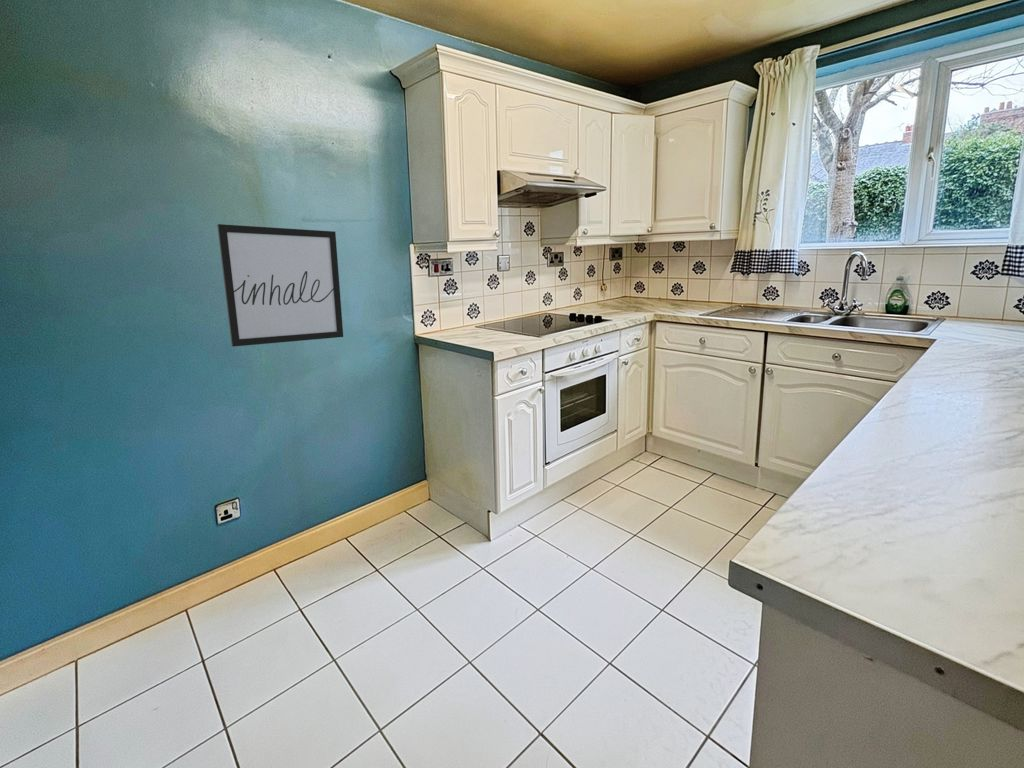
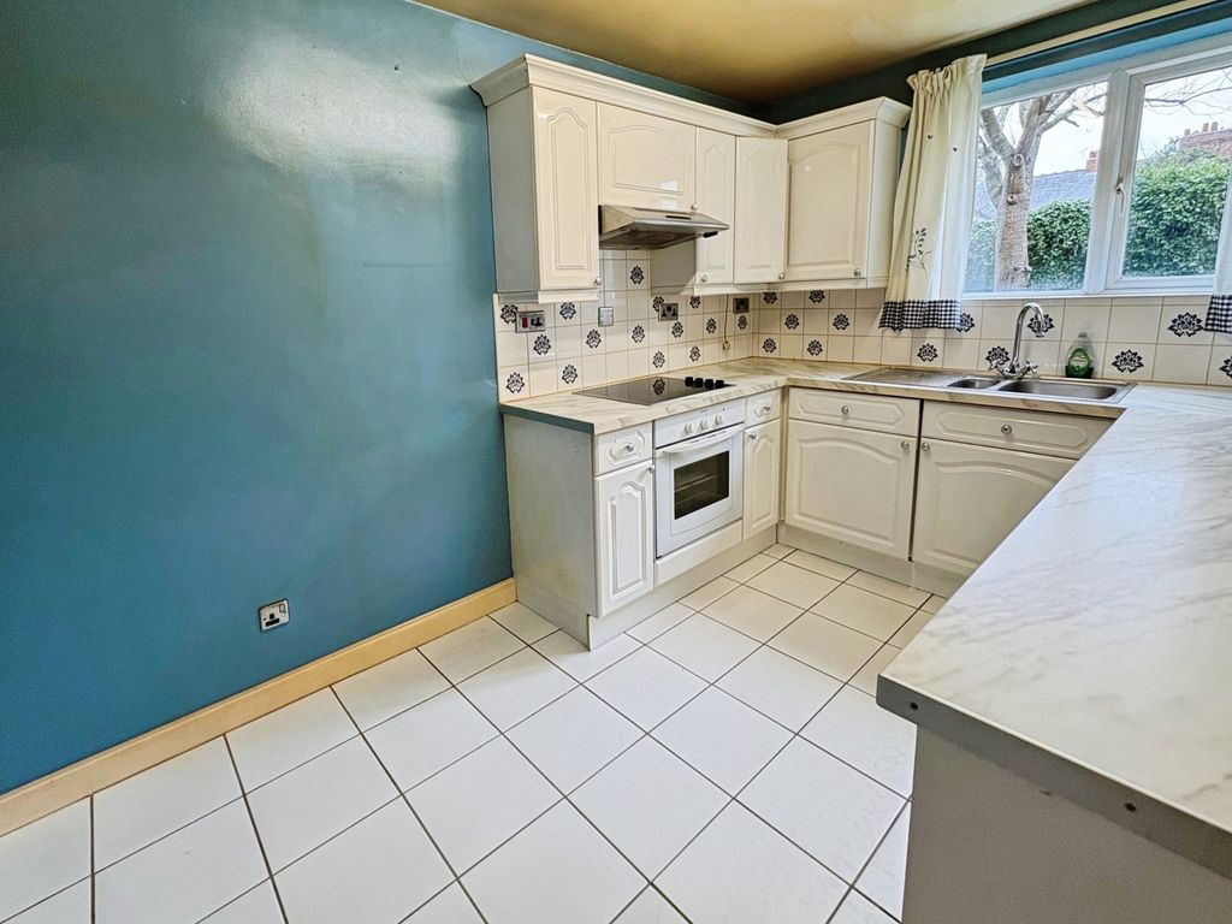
- wall art (286, 286)
